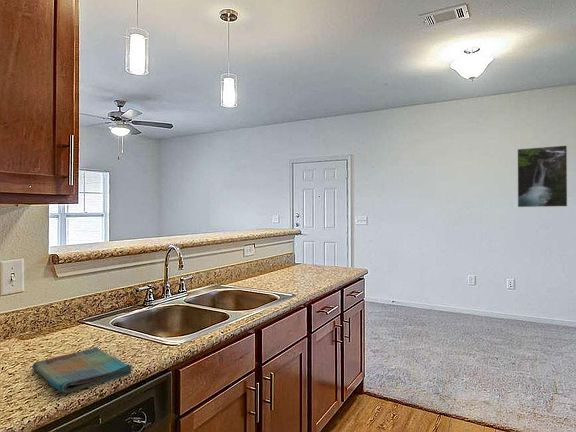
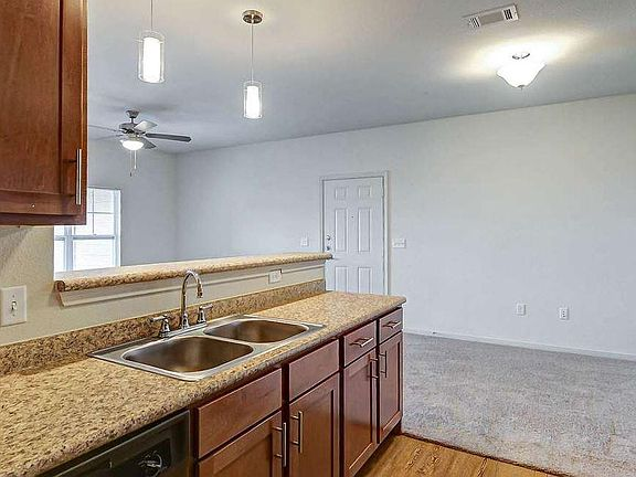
- dish towel (81, 366)
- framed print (541, 177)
